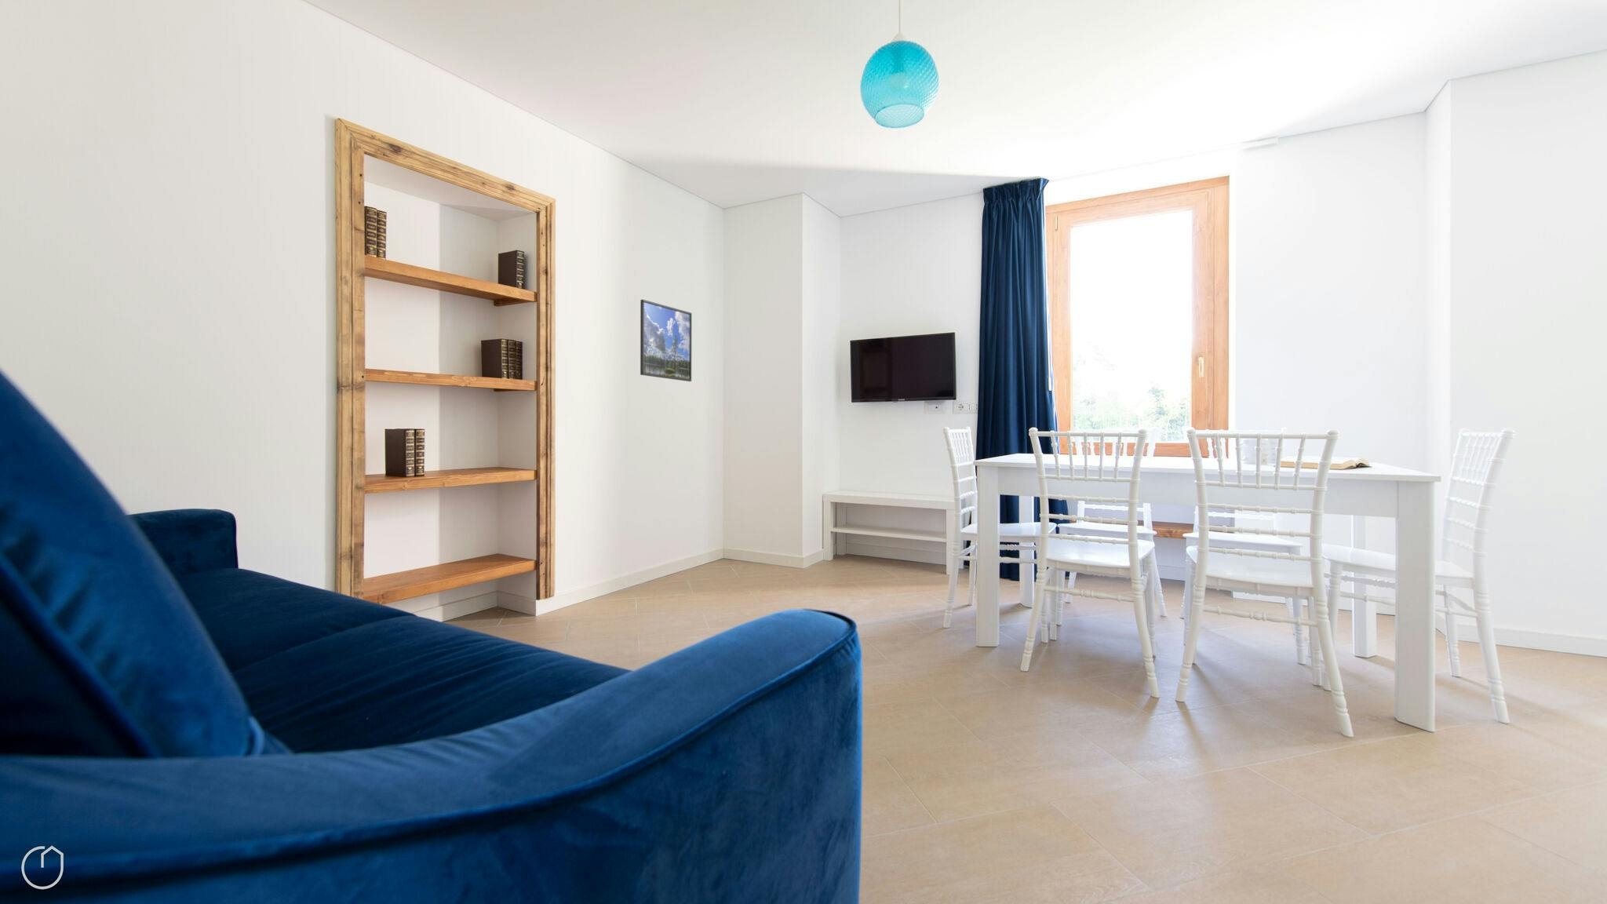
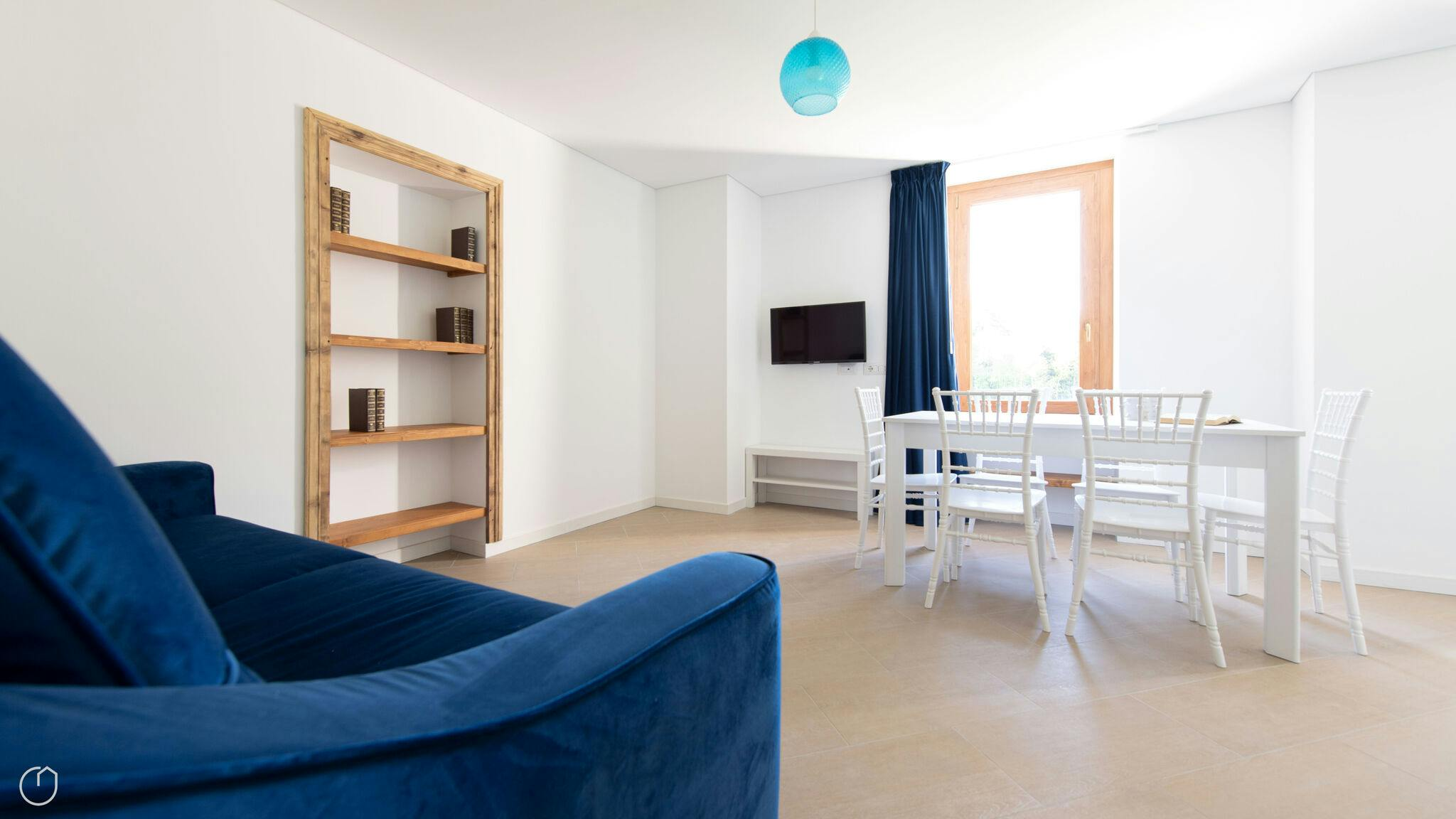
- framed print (667, 342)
